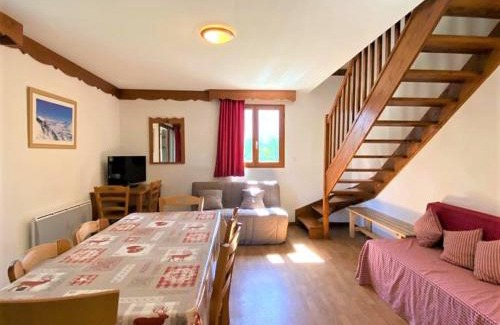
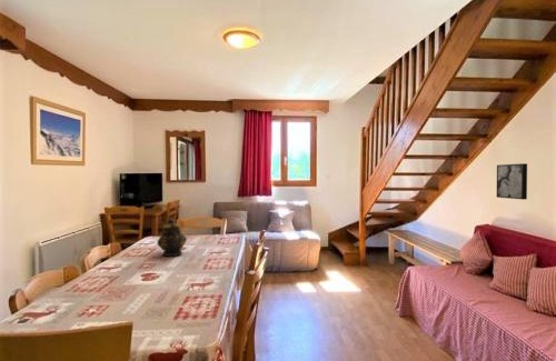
+ wall art (510, 181)
+ teapot (171, 235)
